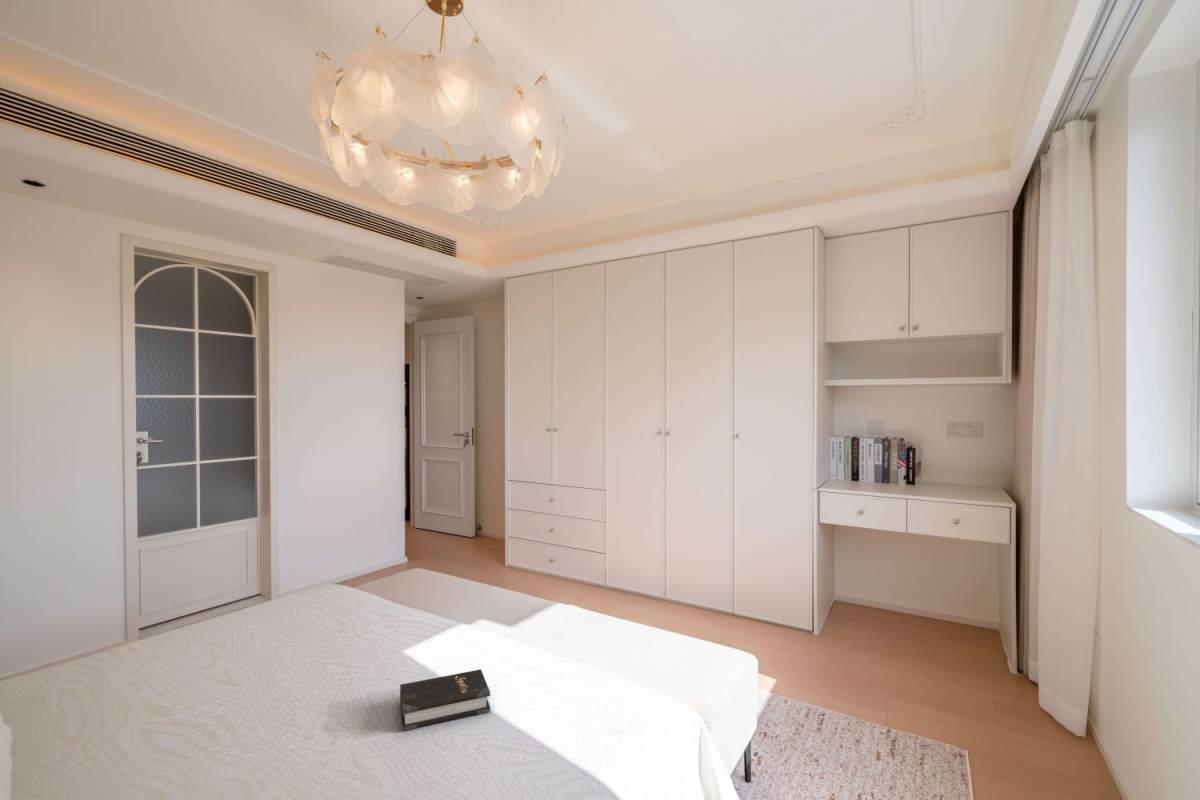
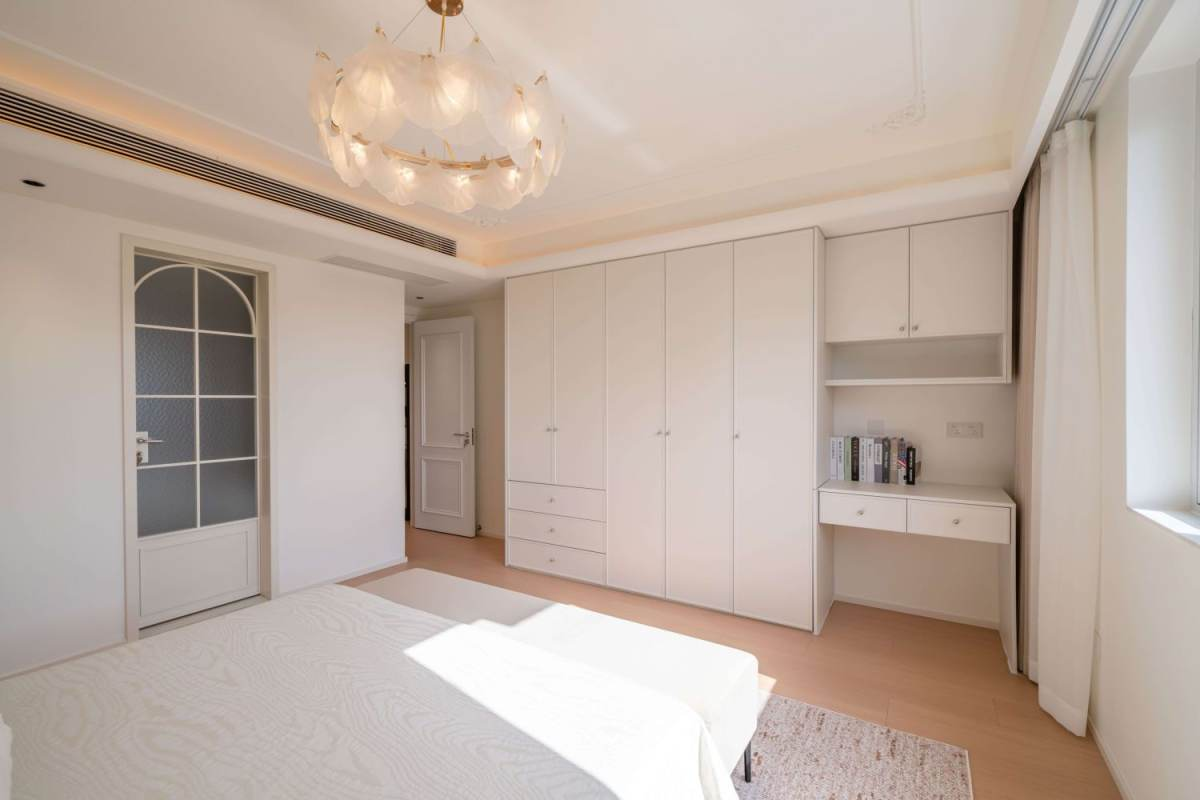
- hardback book (444, 696)
